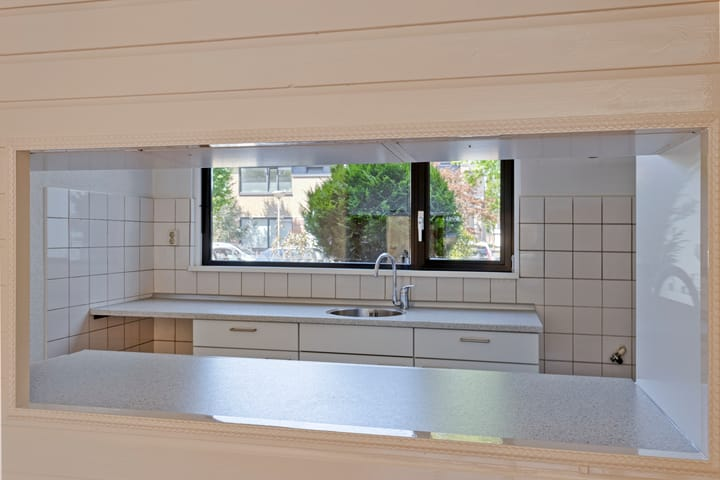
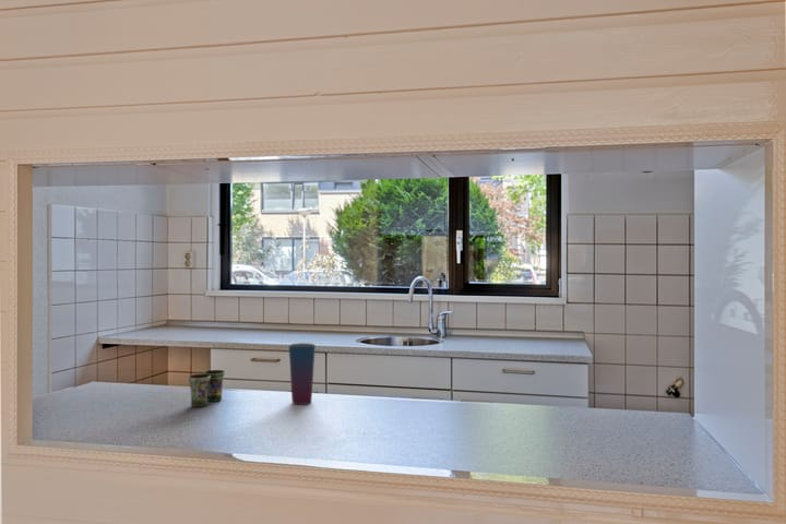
+ cup (301, 373)
+ cup (206, 388)
